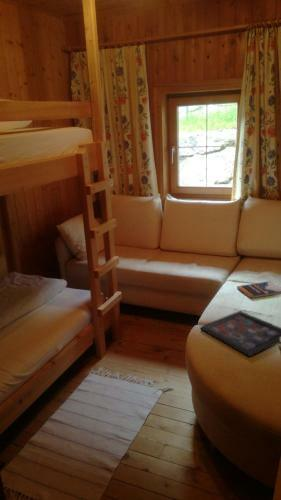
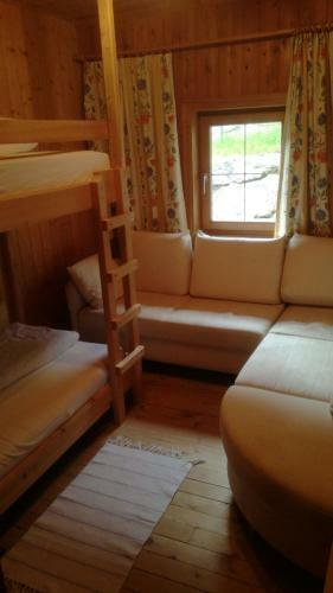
- book (260, 289)
- decorative tray (244, 331)
